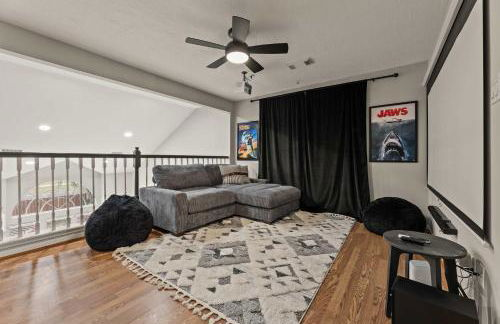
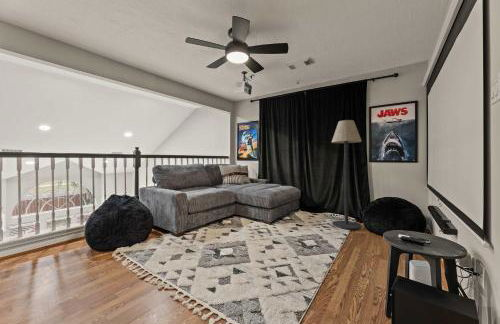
+ floor lamp (346, 173)
